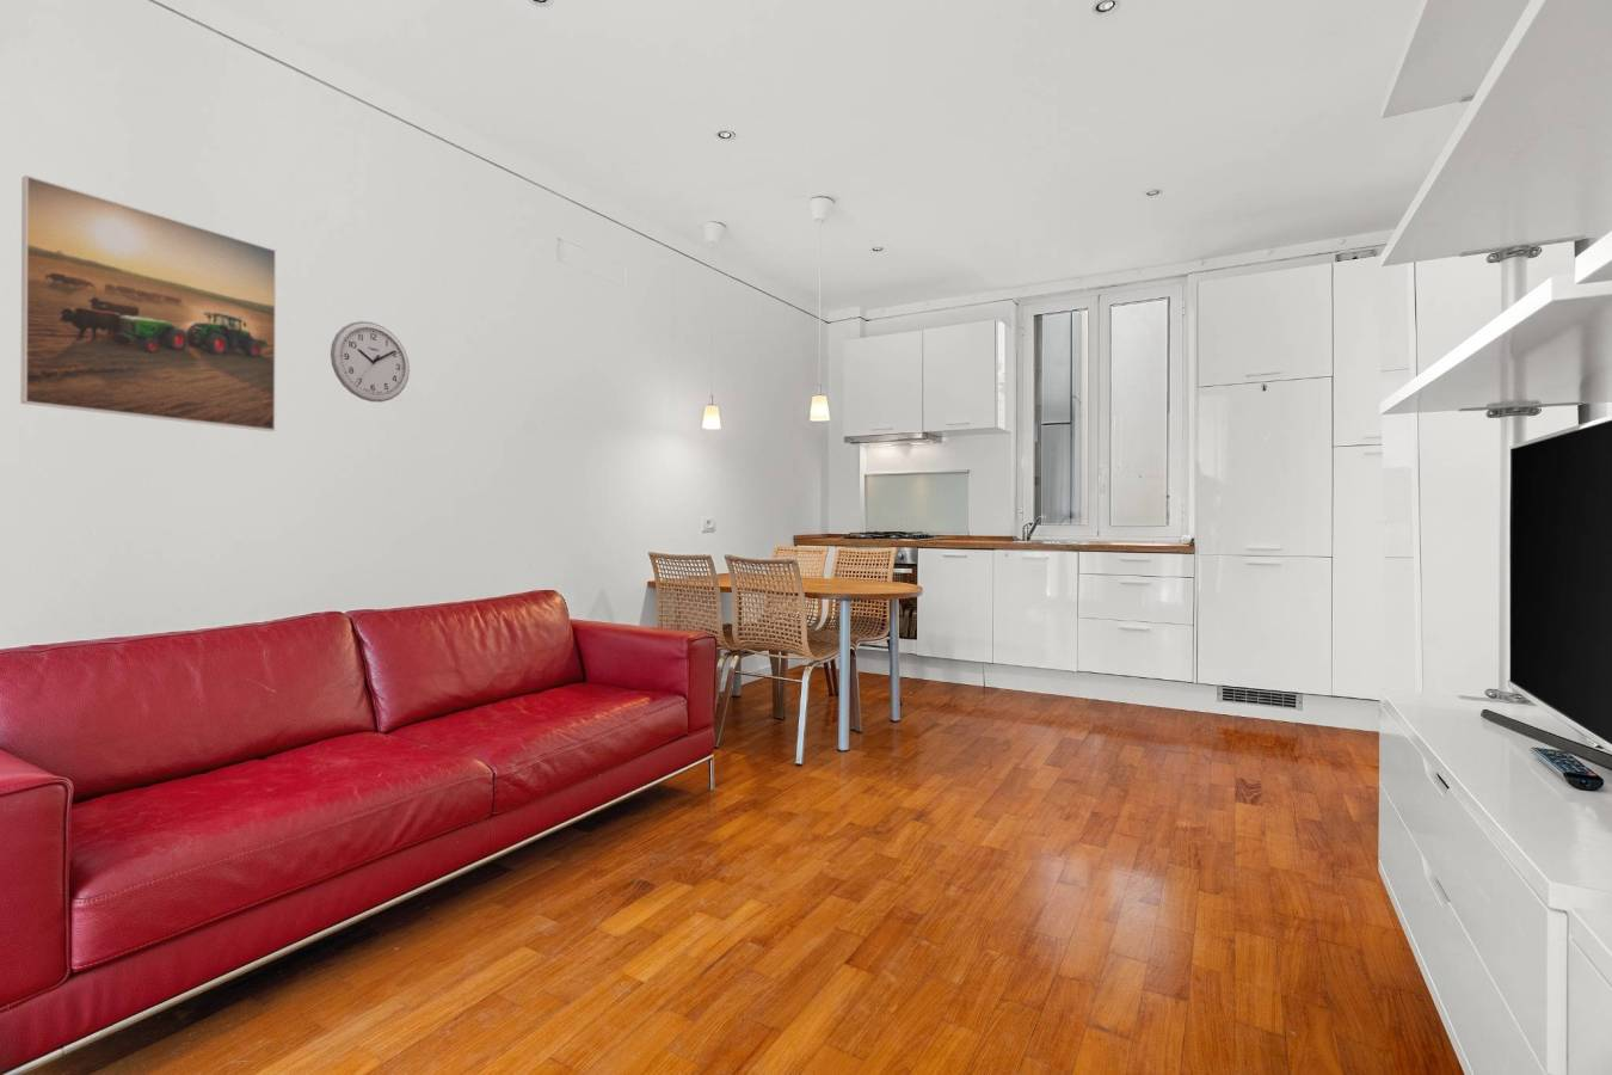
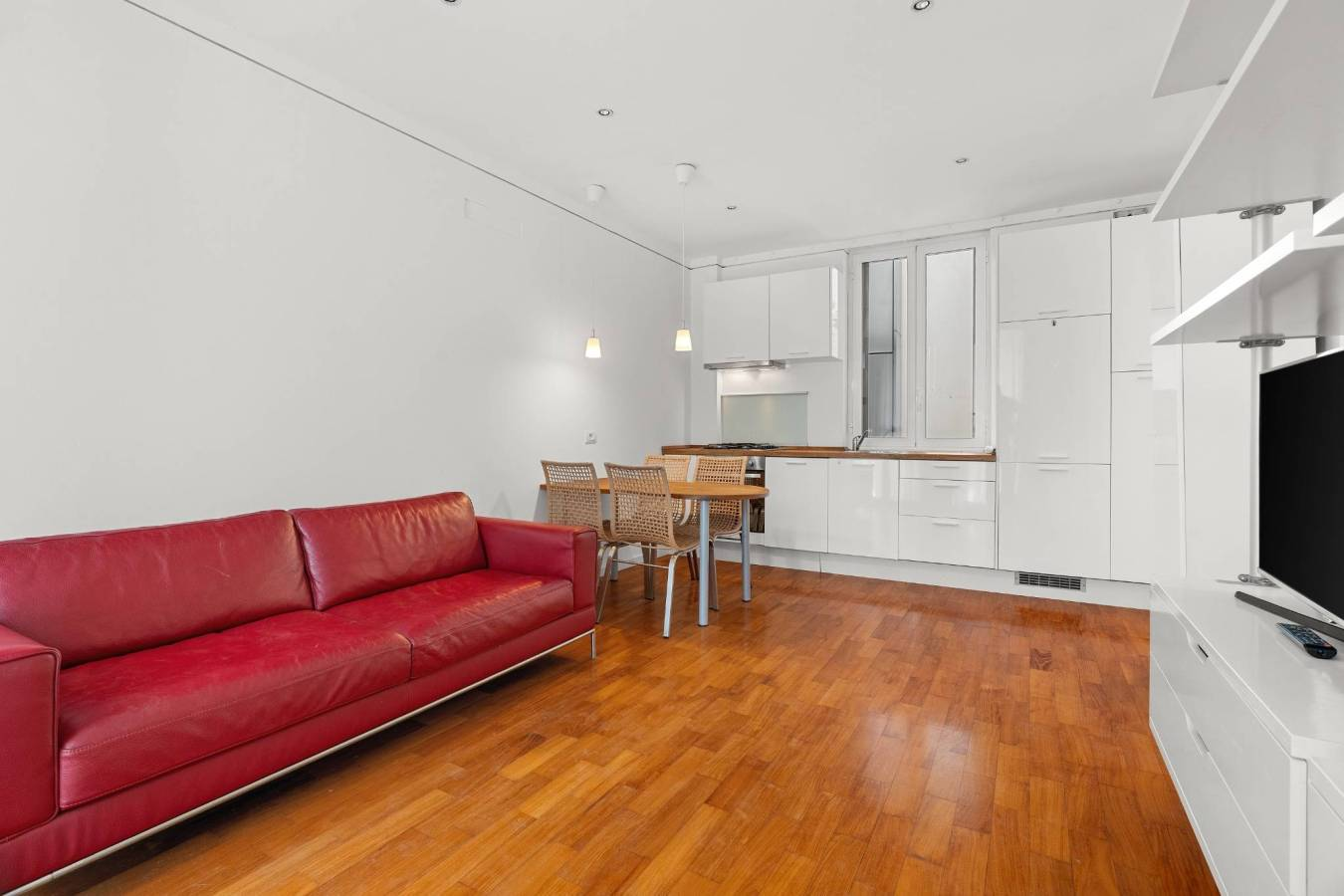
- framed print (162, 318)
- wall clock (373, 361)
